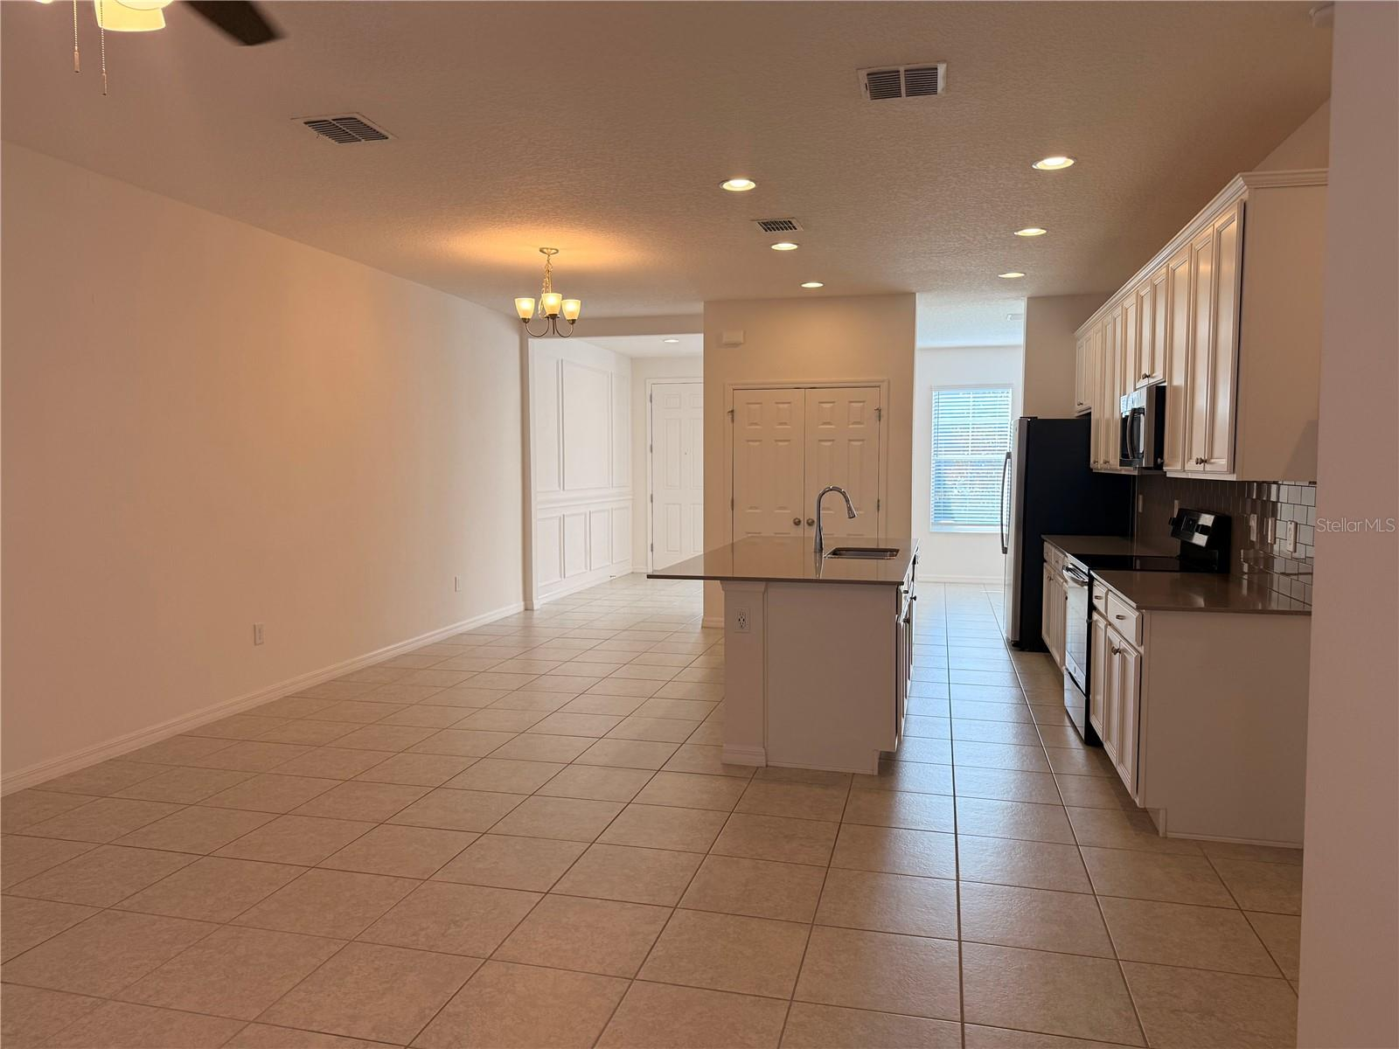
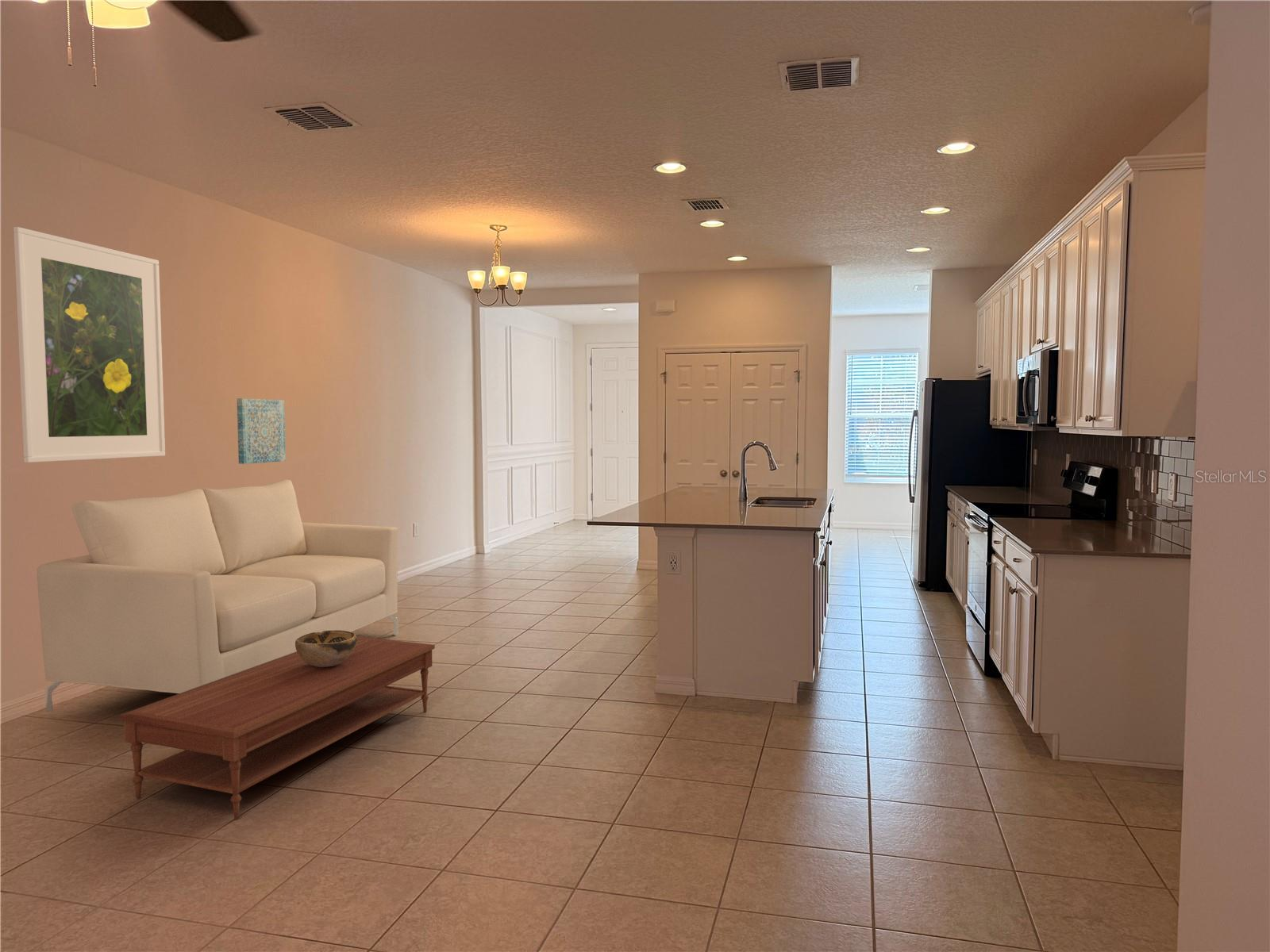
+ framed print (97, 352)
+ sofa (247, 578)
+ decorative bowl (326, 650)
+ wall art (262, 431)
+ coffee table (299, 712)
